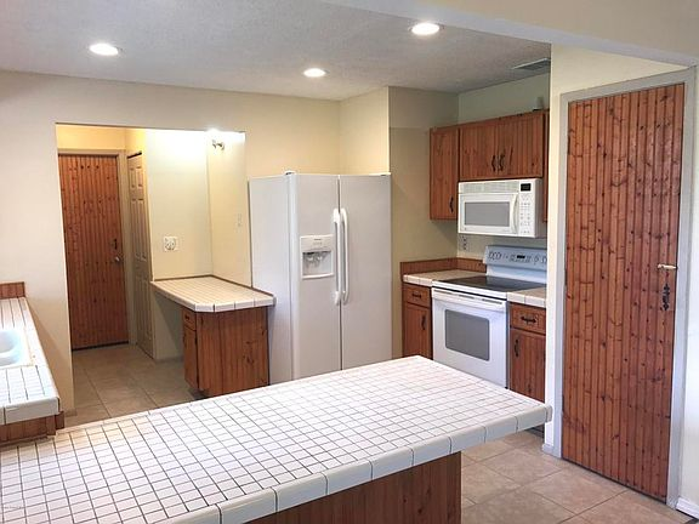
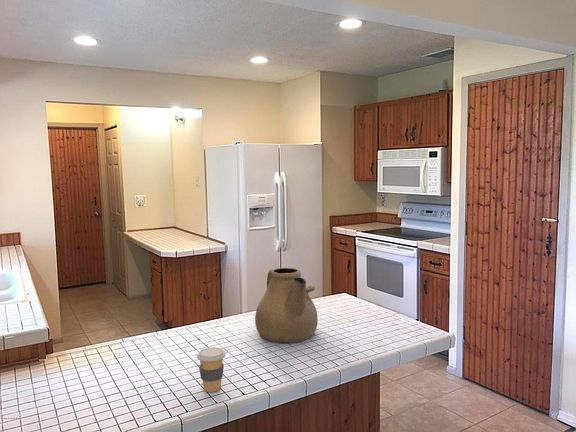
+ teapot (283, 302)
+ coffee cup (211, 369)
